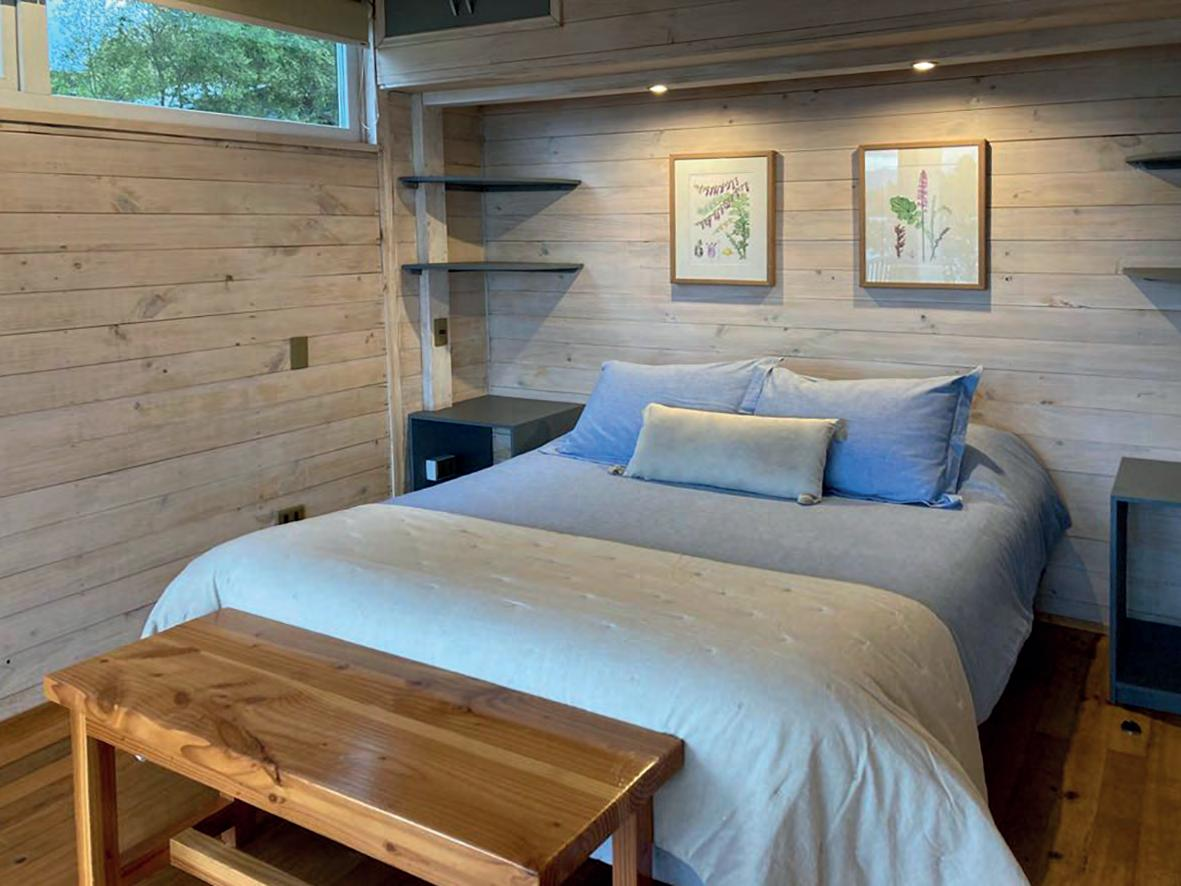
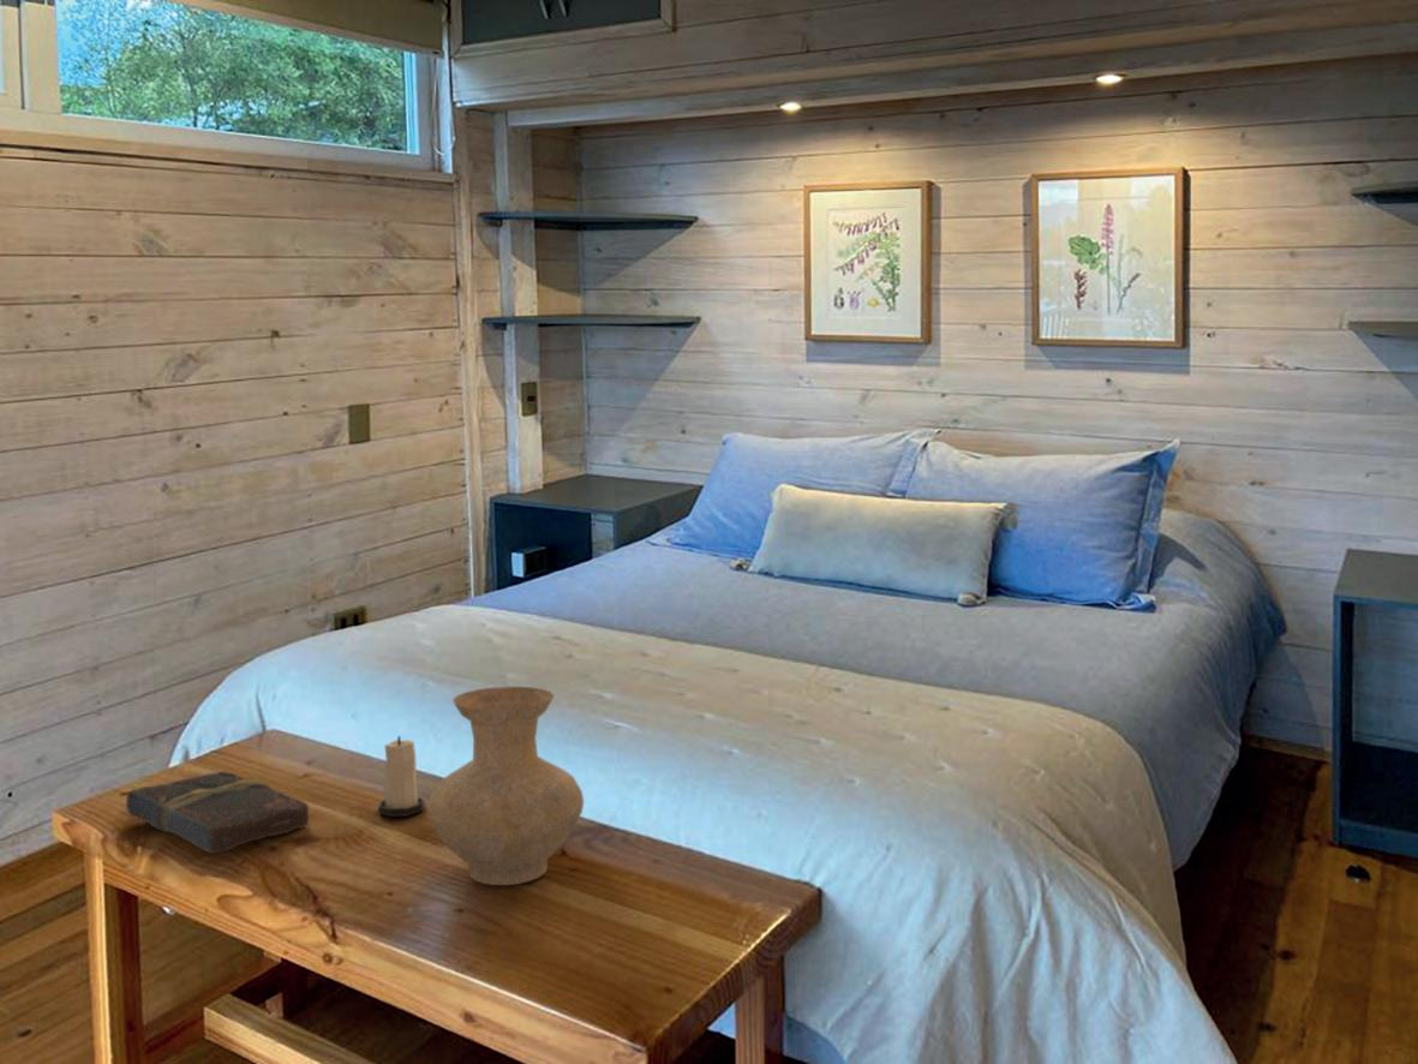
+ book (215, 806)
+ candle (400, 772)
+ vase (505, 784)
